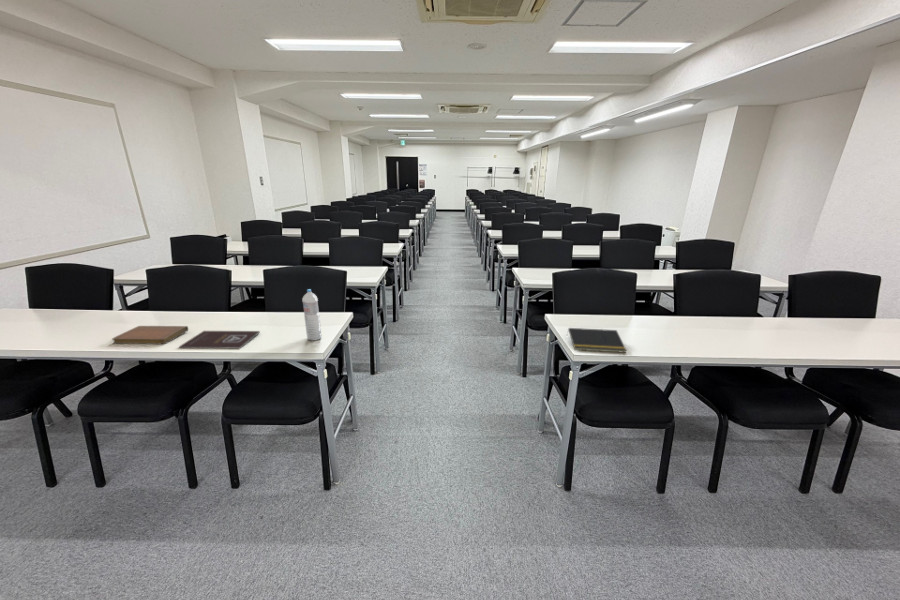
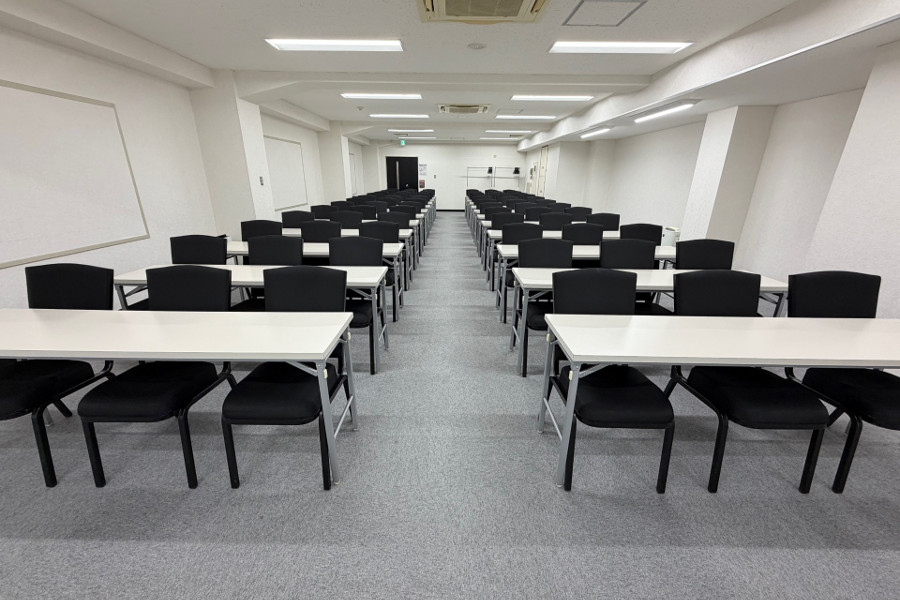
- water bottle (311, 314)
- book (221, 339)
- notebook (151, 334)
- notepad (596, 339)
